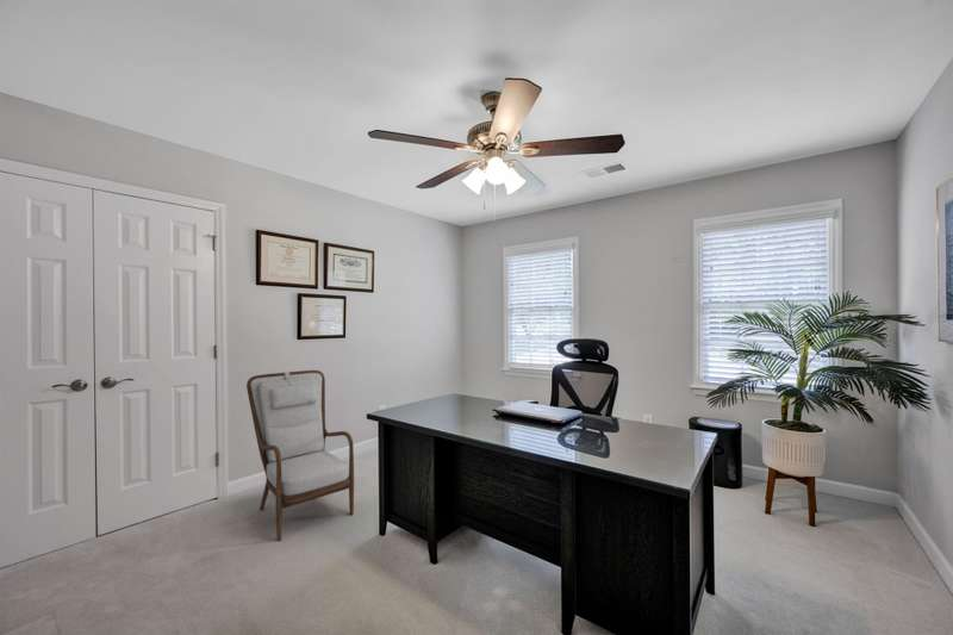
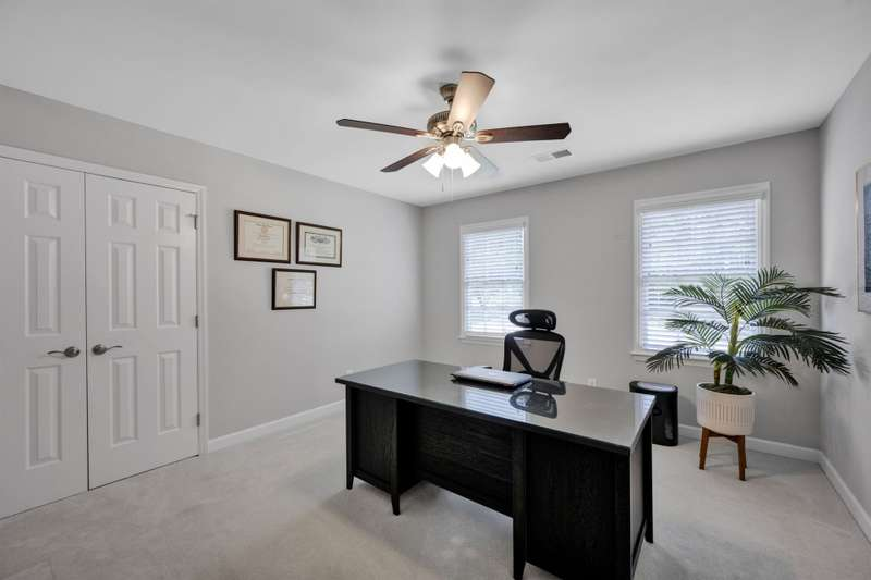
- armchair (301, 443)
